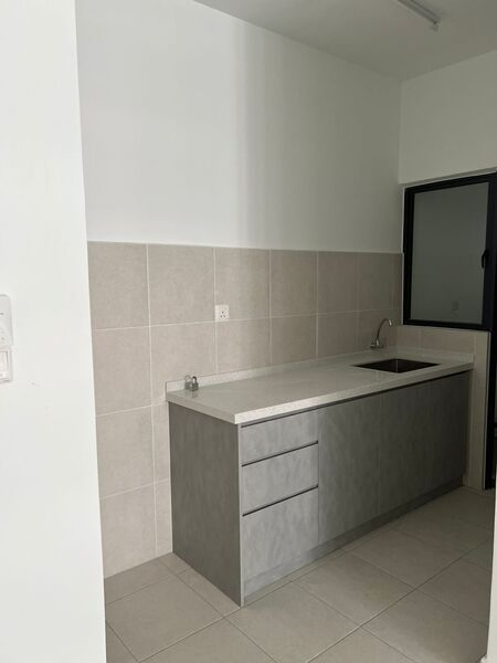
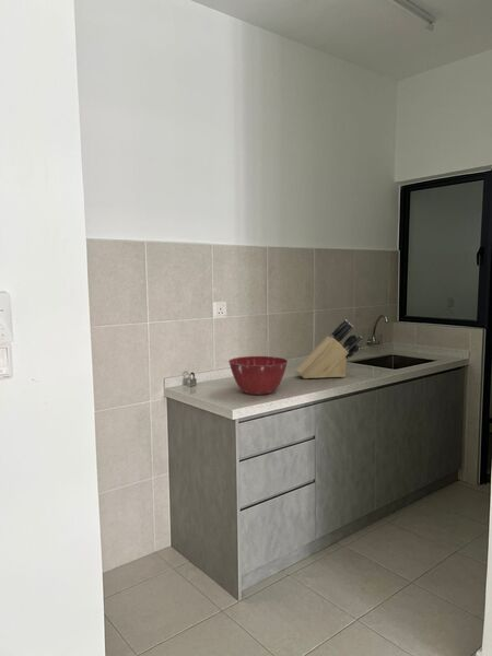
+ mixing bowl (258, 375)
+ knife block (328, 348)
